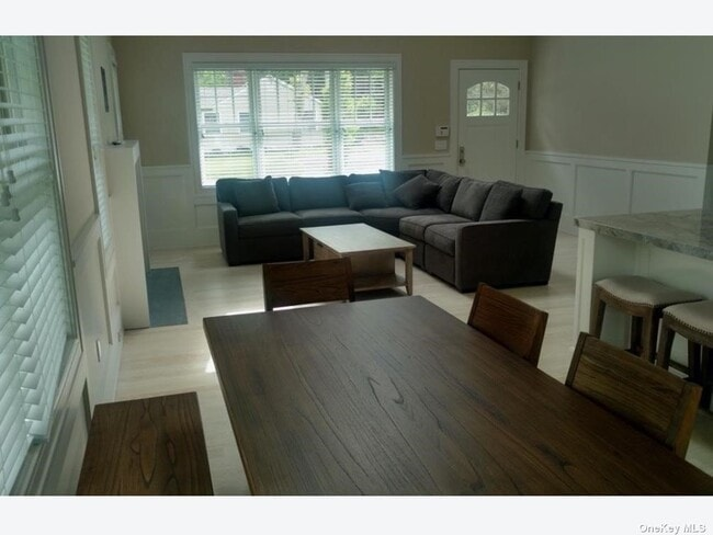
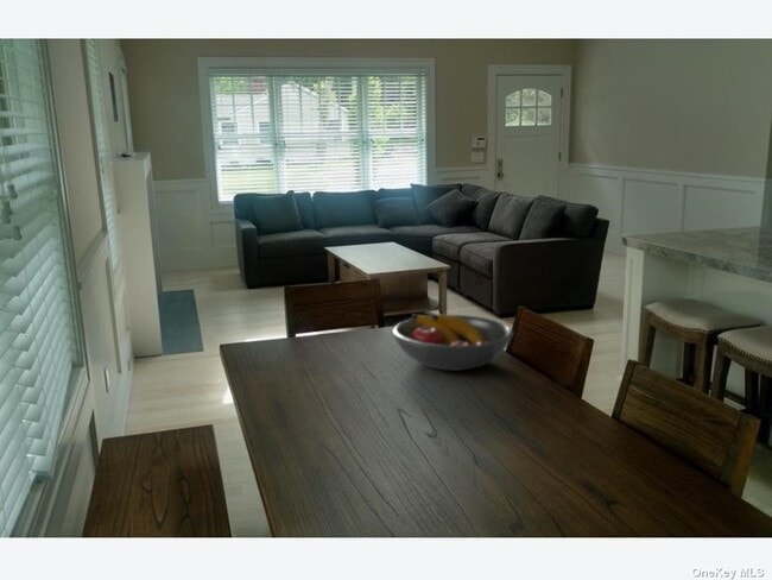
+ fruit bowl (451, 341)
